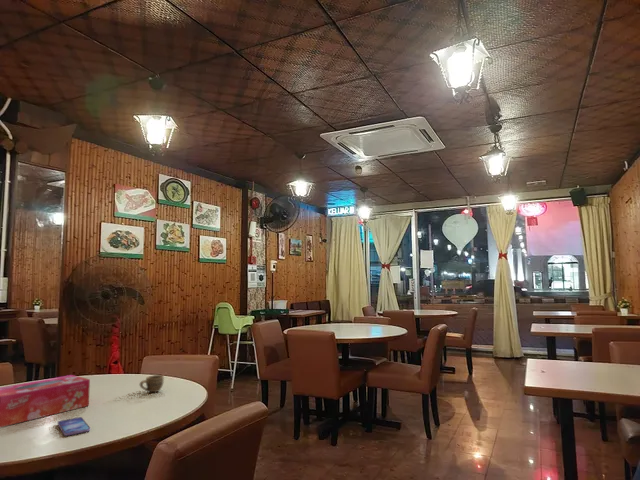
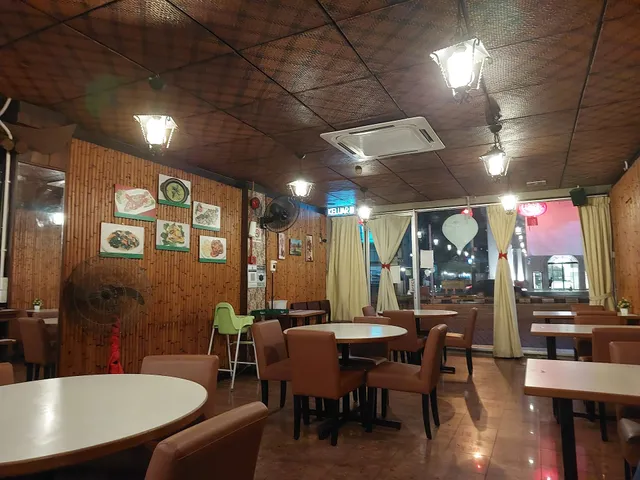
- tissue box (39, 398)
- smartphone (73, 425)
- cup (151, 384)
